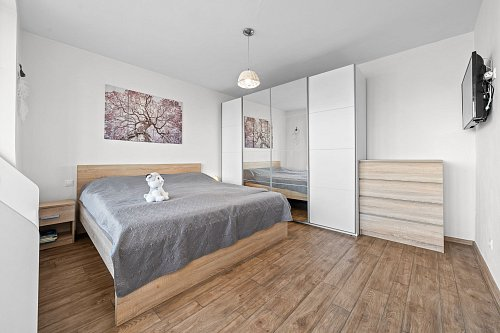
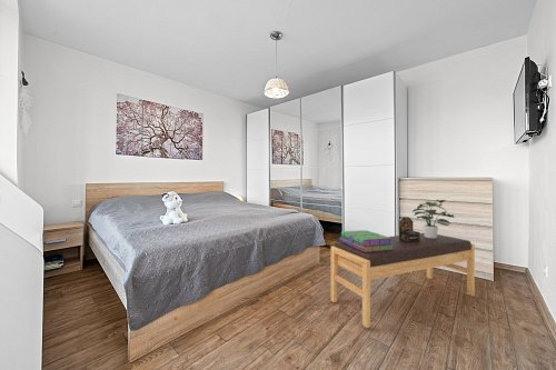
+ decorative box (406, 228)
+ stack of books (365, 239)
+ bench (404, 269)
+ potted plant (430, 218)
